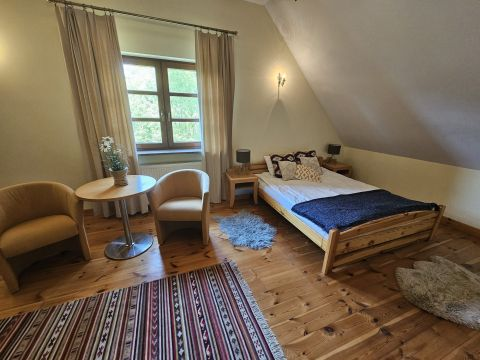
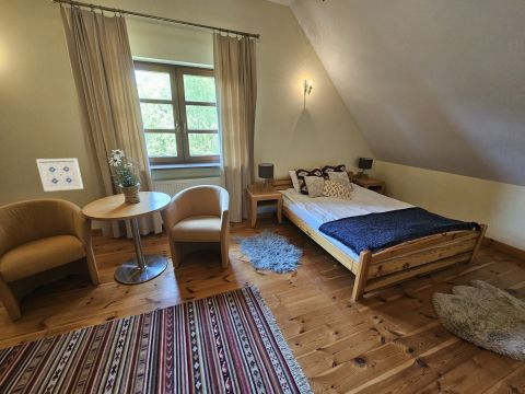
+ wall art (60, 174)
